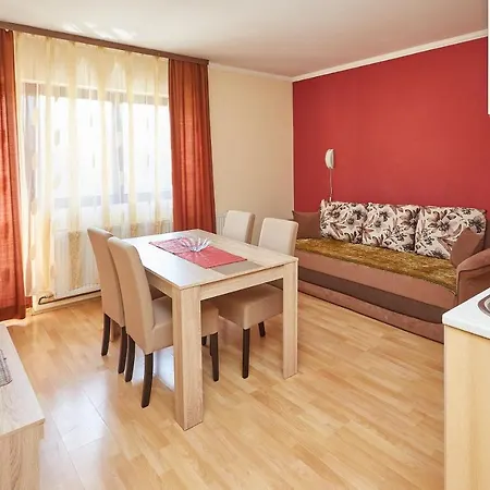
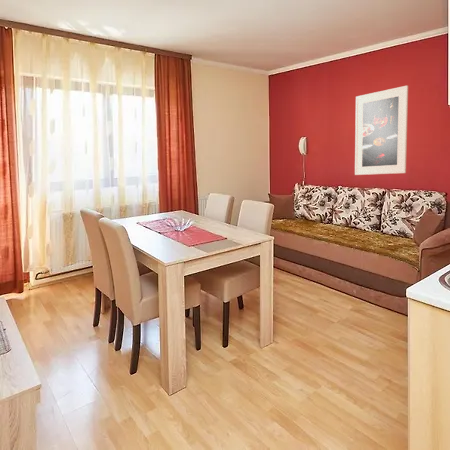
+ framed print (379, 133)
